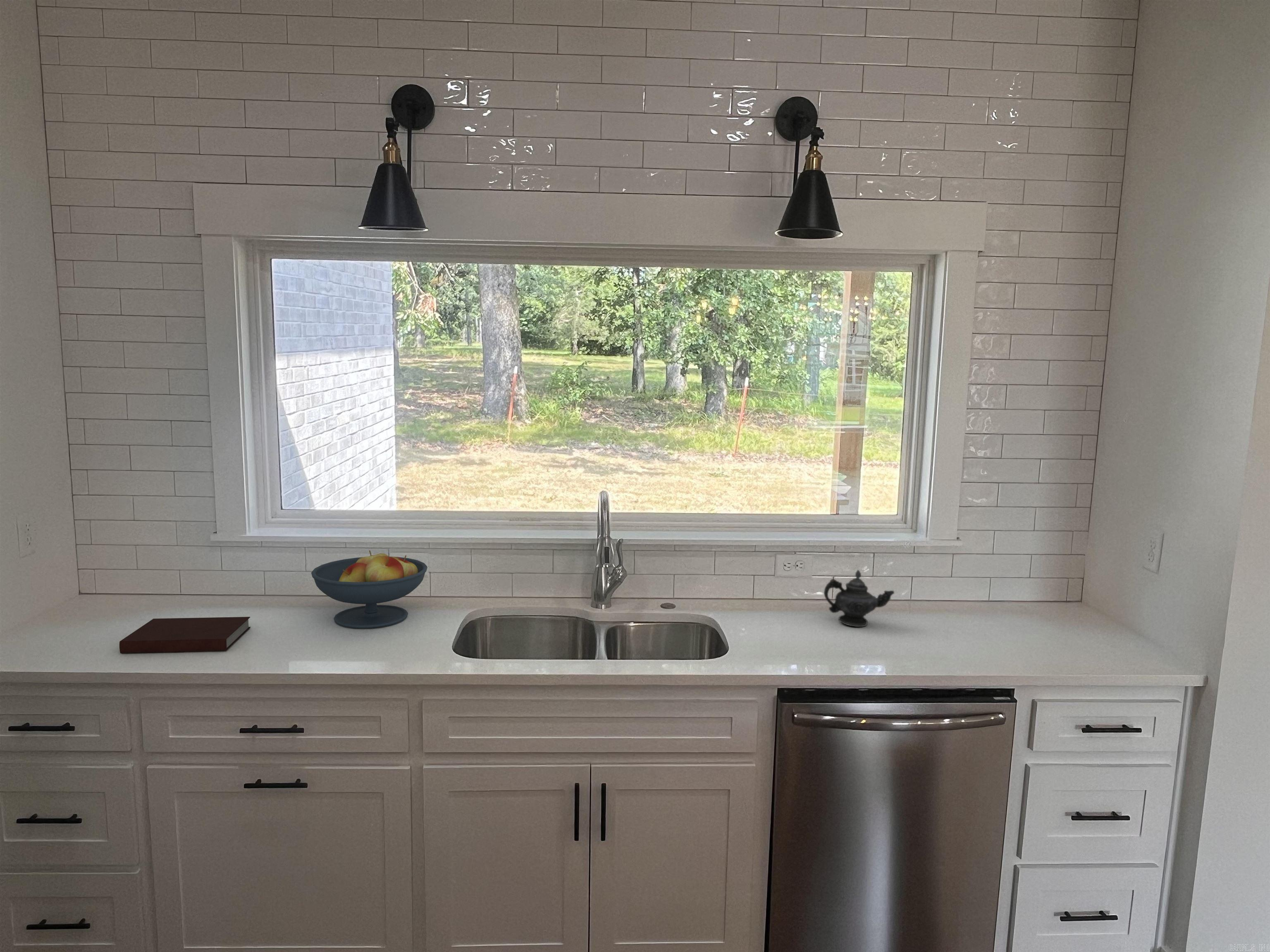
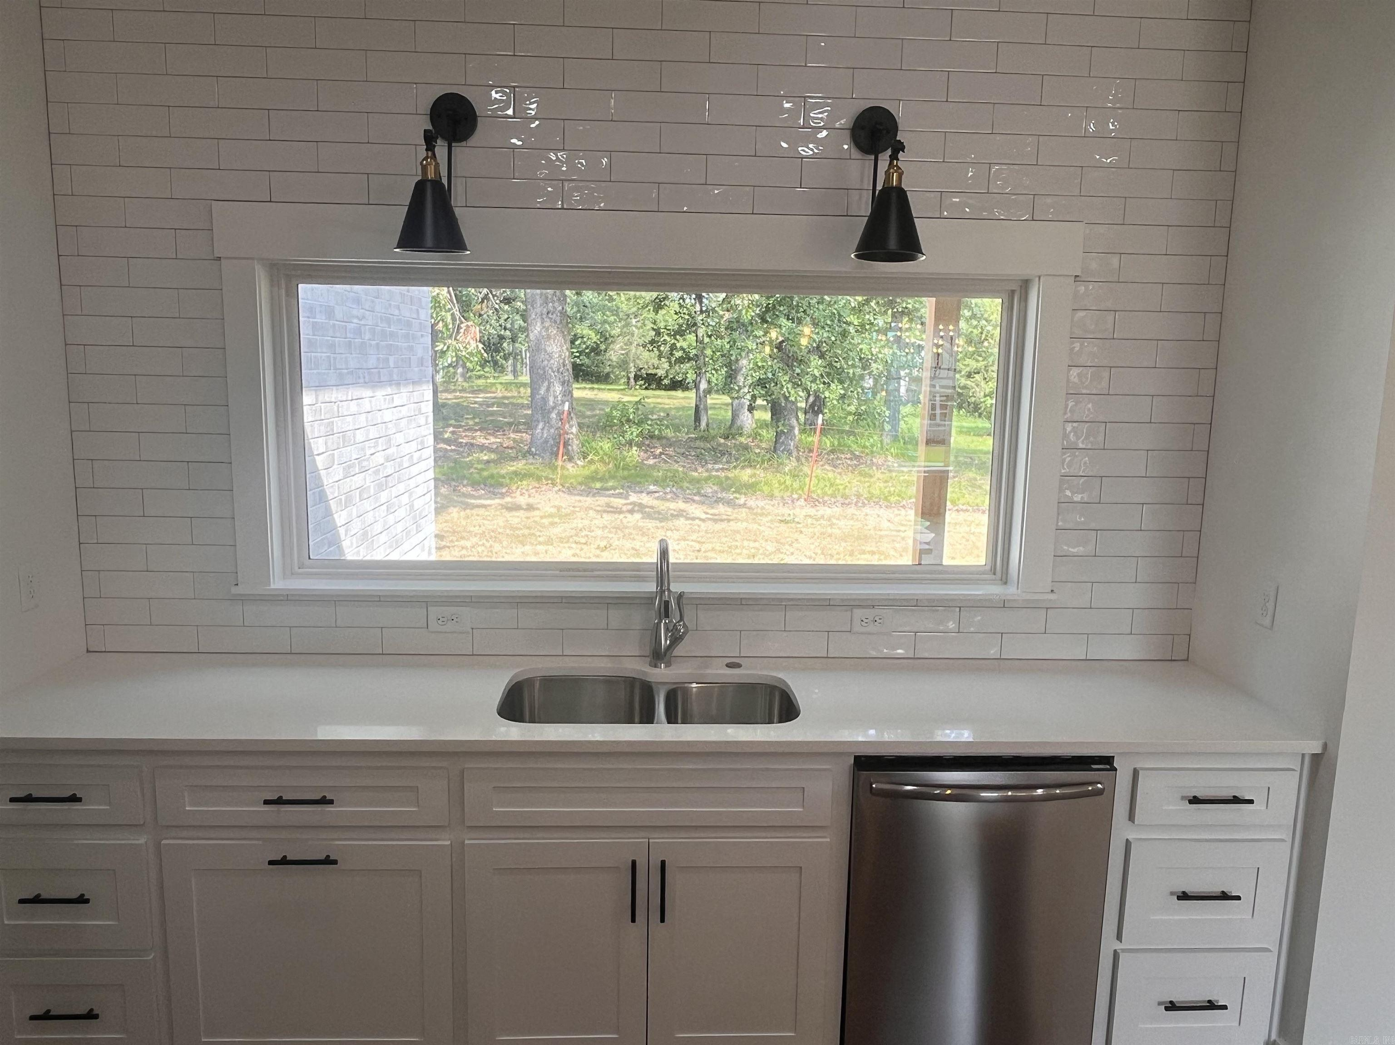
- fruit bowl (371, 584)
- teapot (858, 596)
- notebook (188, 634)
